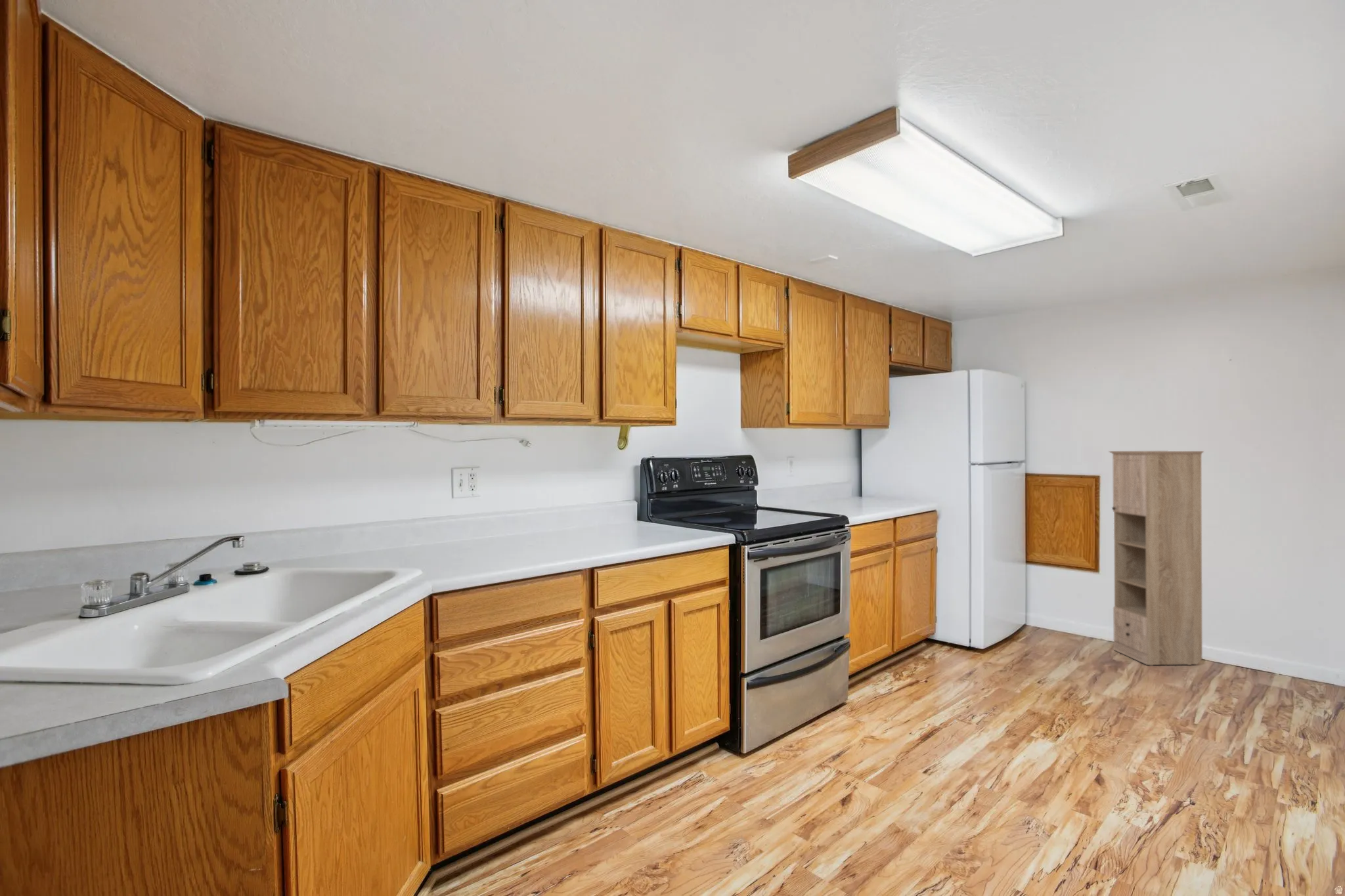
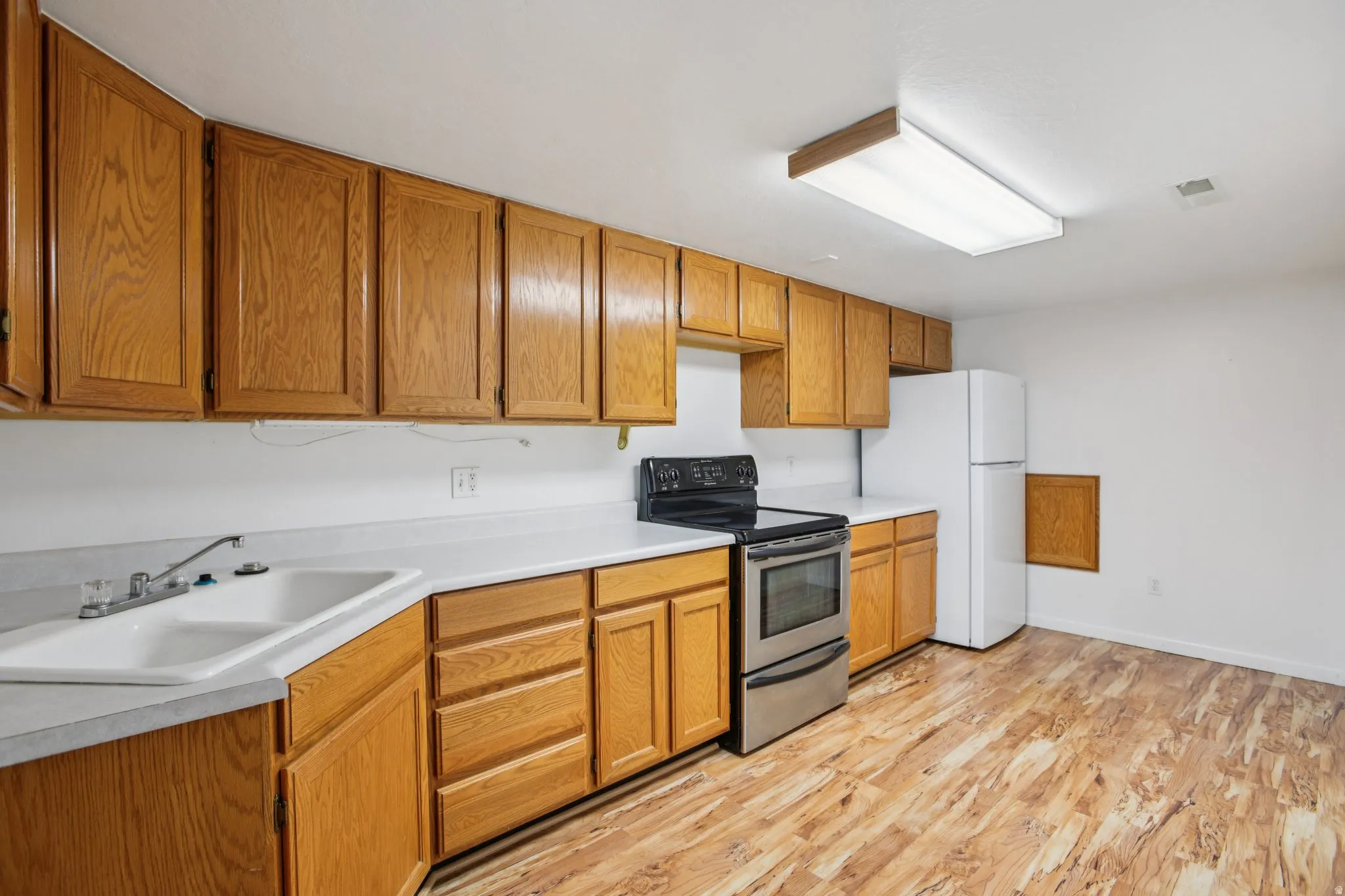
- storage cabinet (1155, 554)
